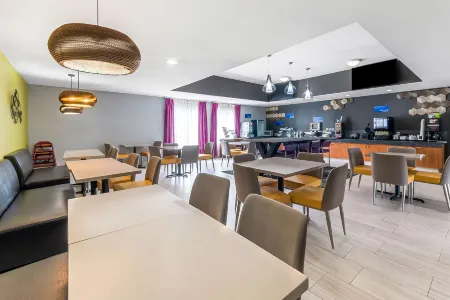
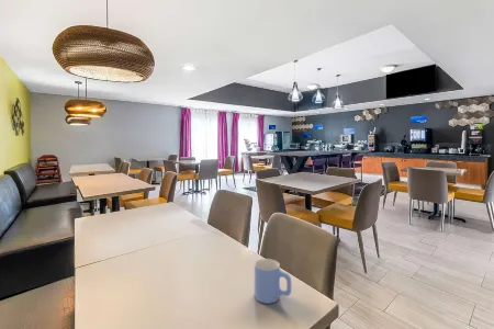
+ mug (271, 282)
